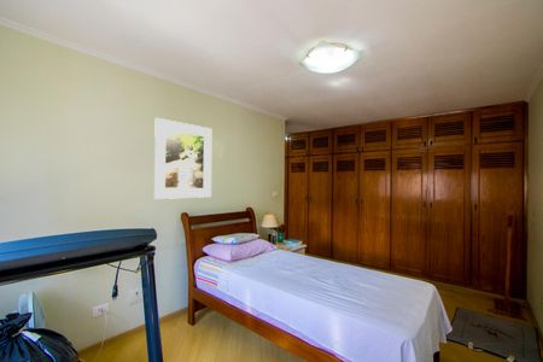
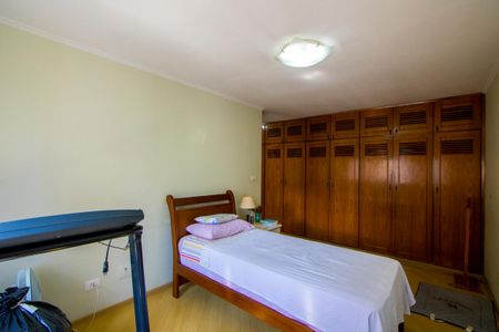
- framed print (185, 160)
